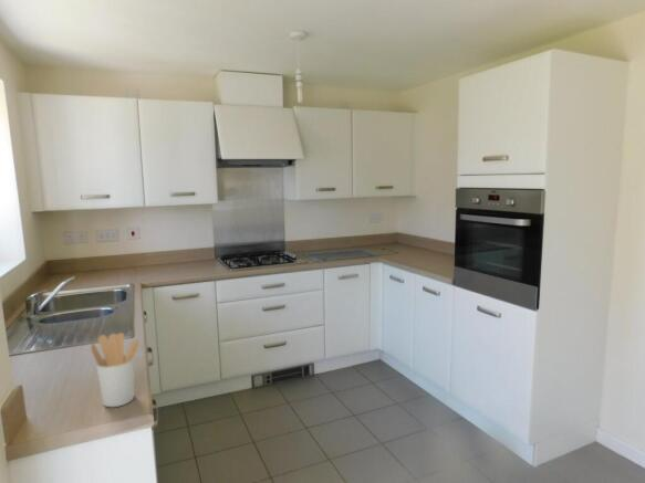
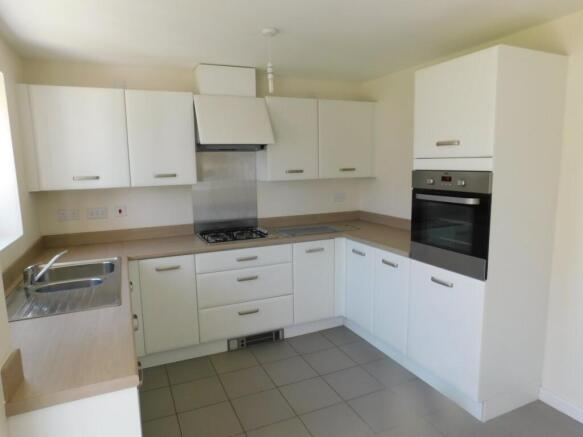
- utensil holder (115, 367)
